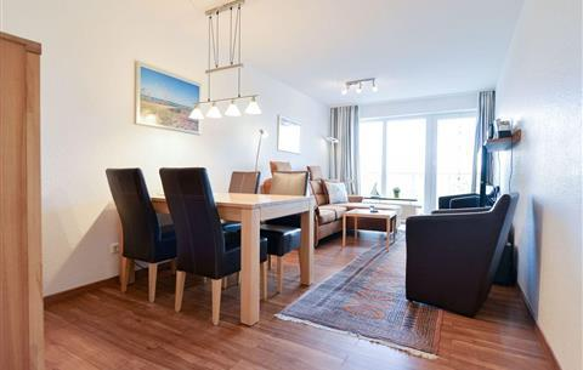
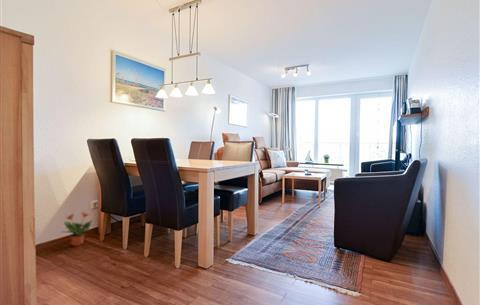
+ potted plant (77, 228)
